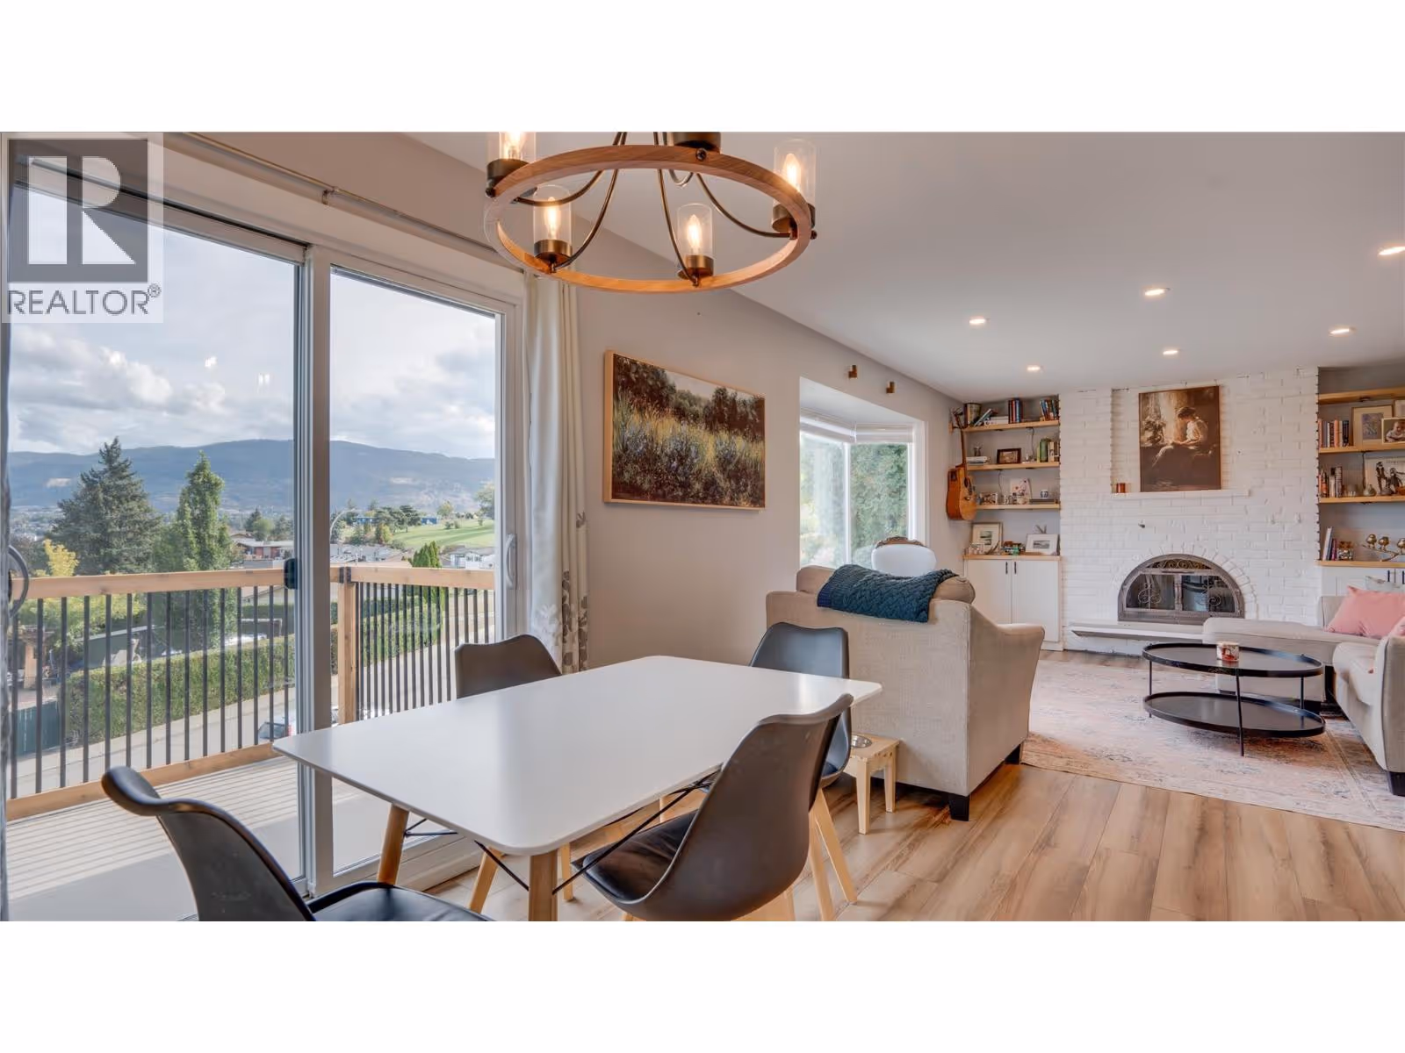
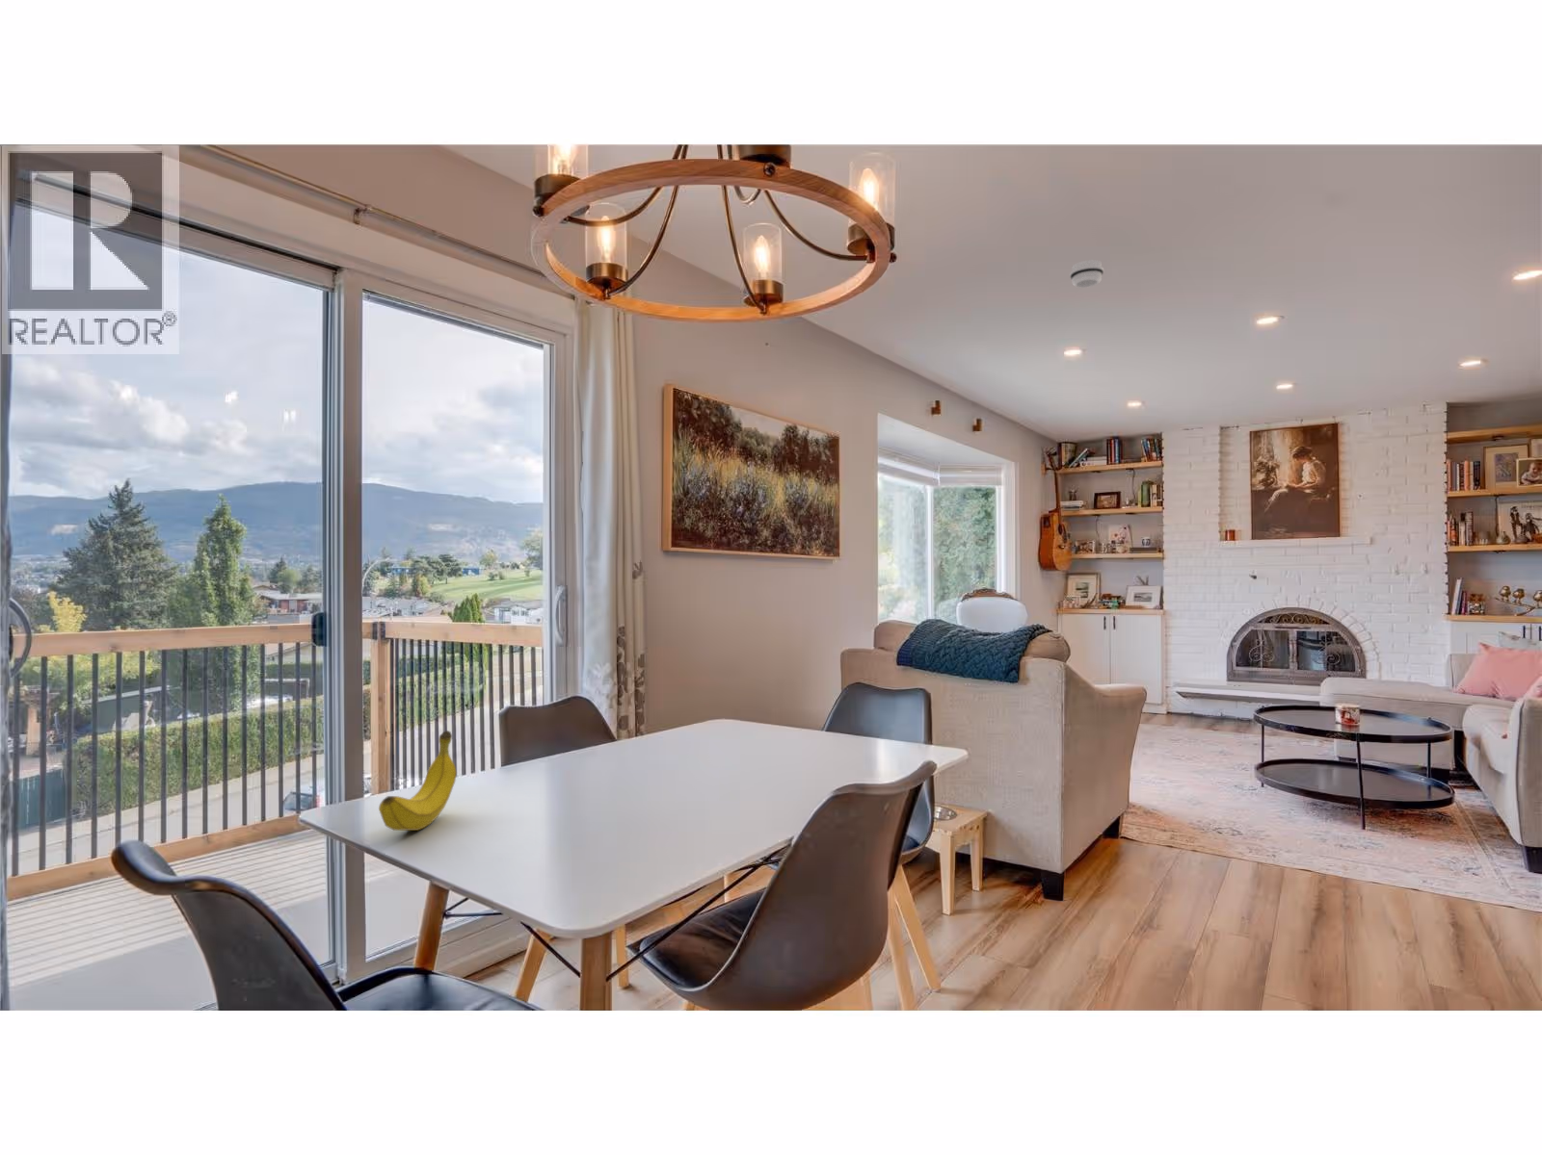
+ smoke detector (1087, 274)
+ fruit (423, 785)
